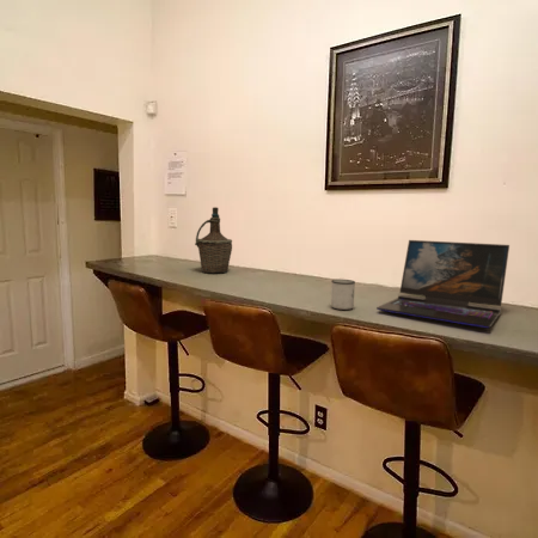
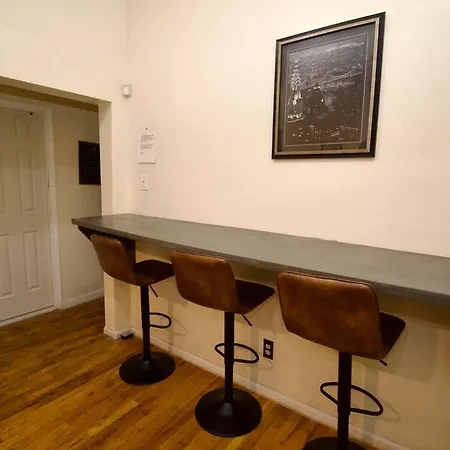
- bottle (214, 239)
- laptop (442, 277)
- mug (343, 293)
